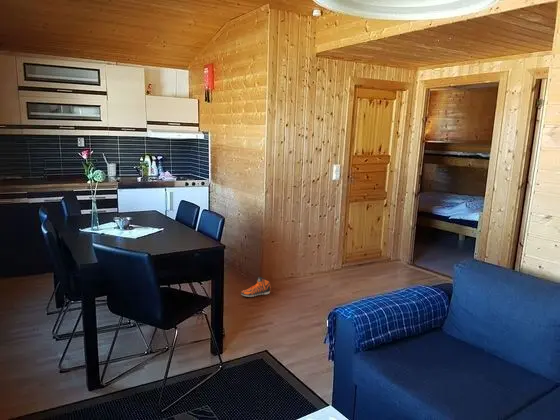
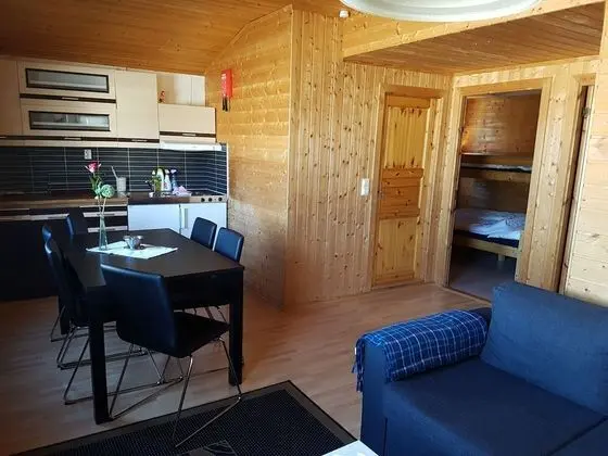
- sneaker (255, 286)
